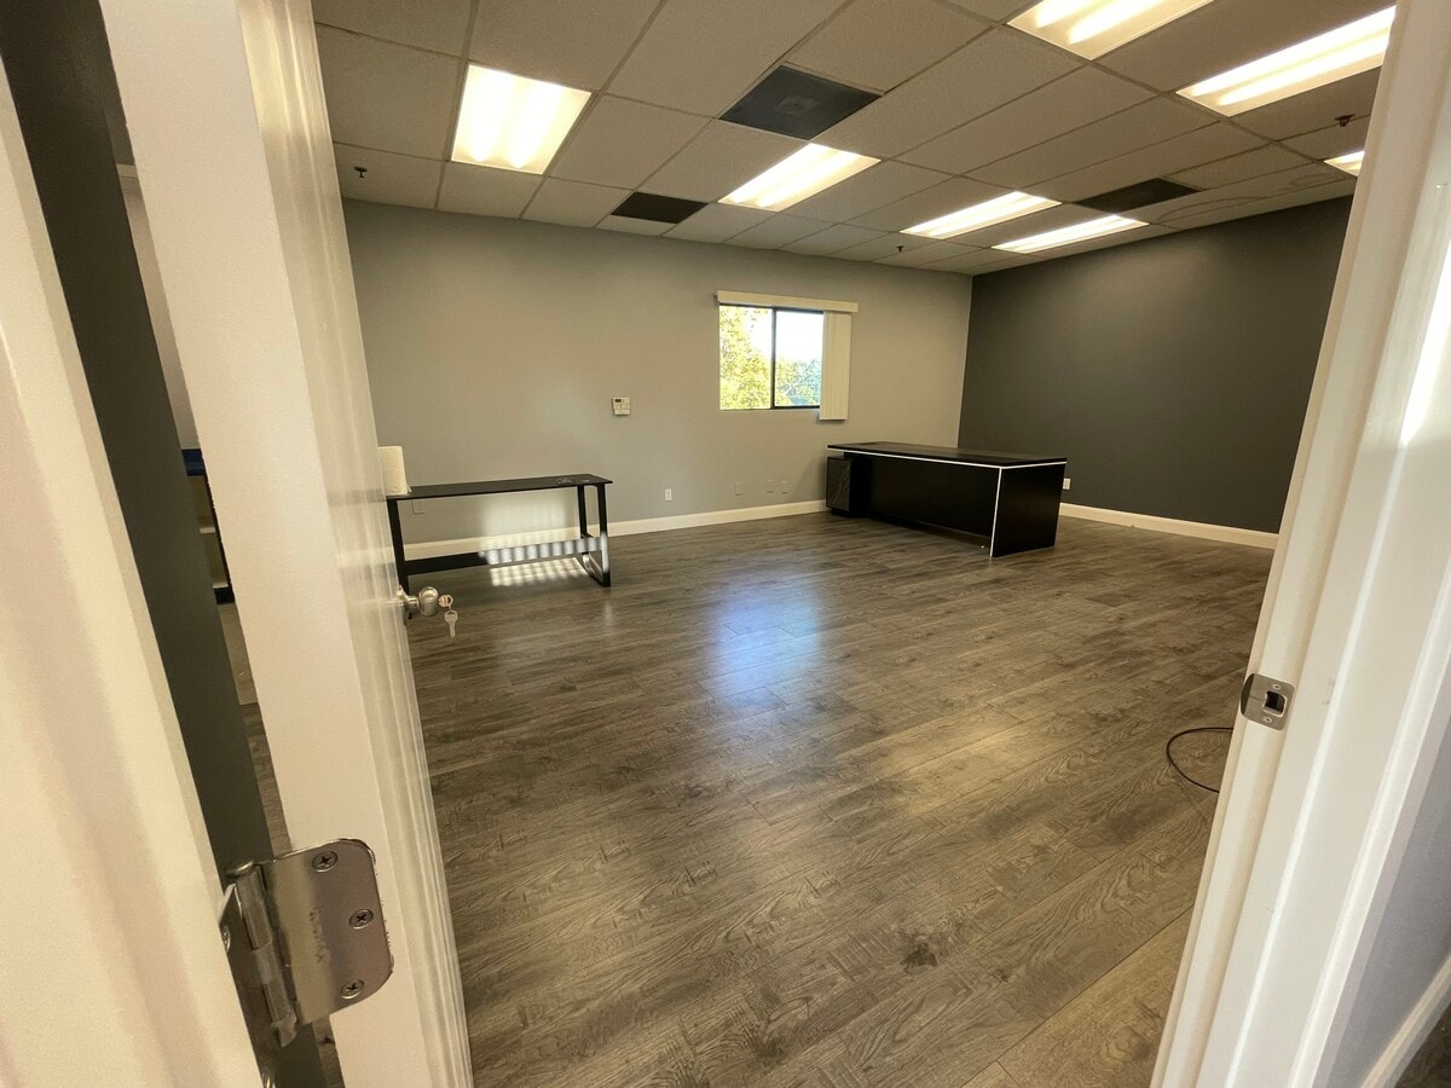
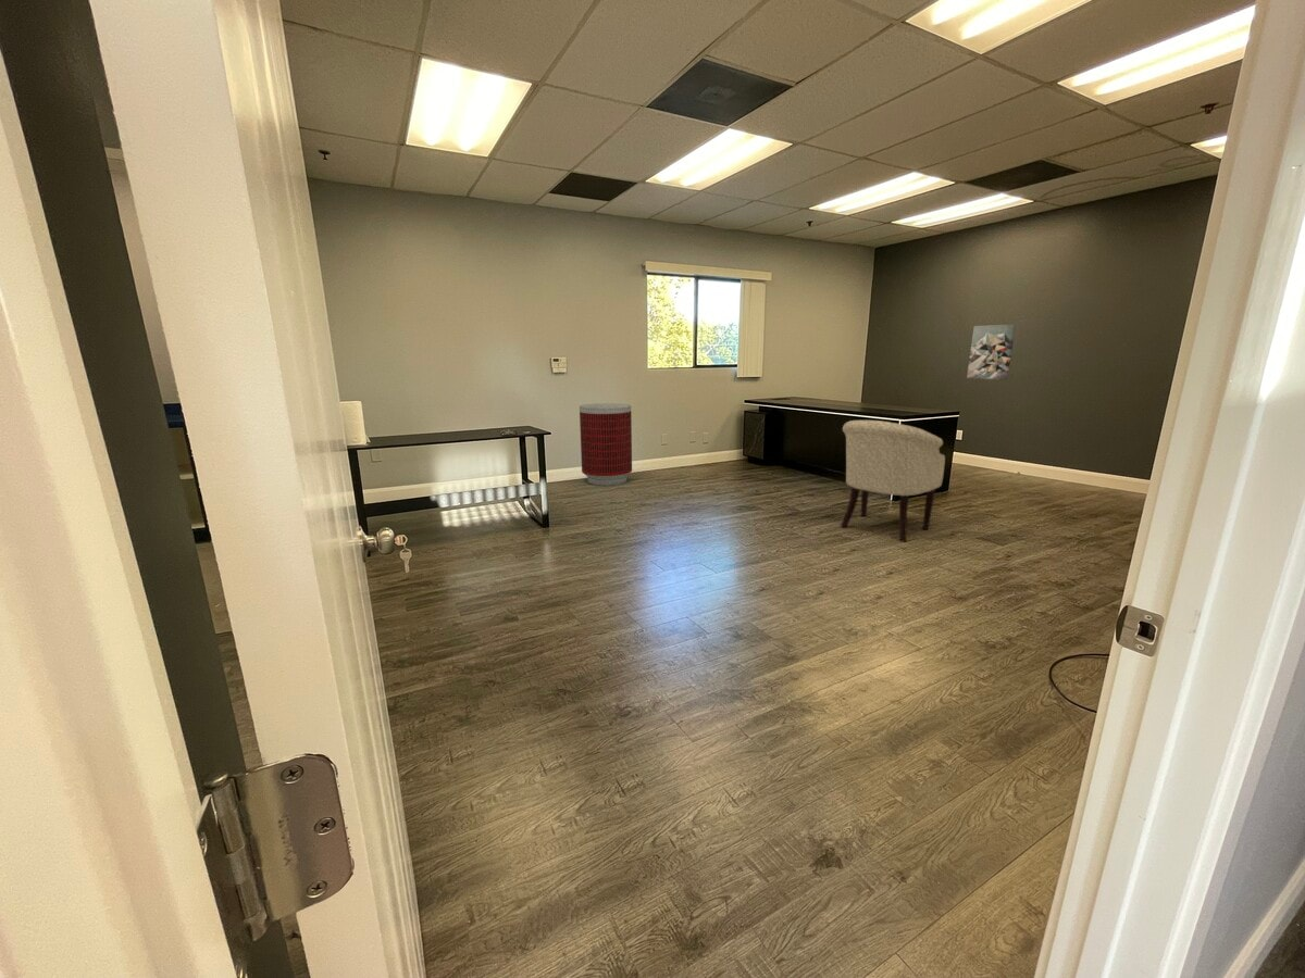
+ trash can (606, 443)
+ wall art (990, 352)
+ chair (885, 474)
